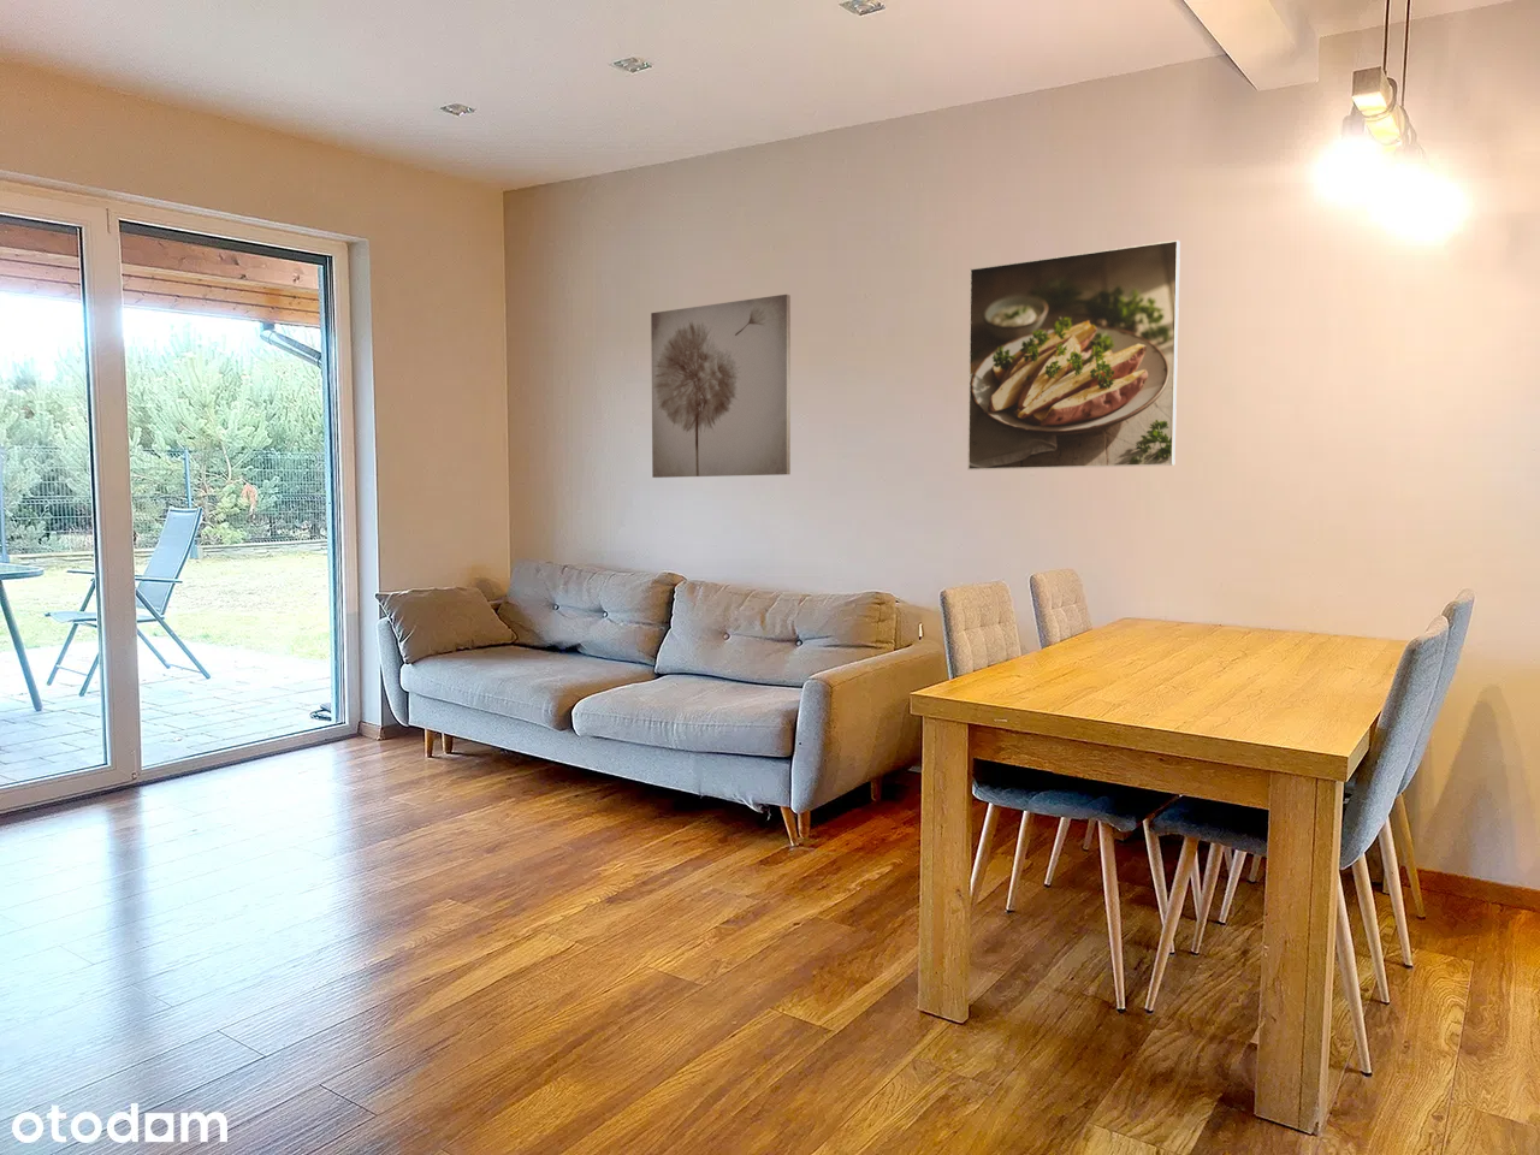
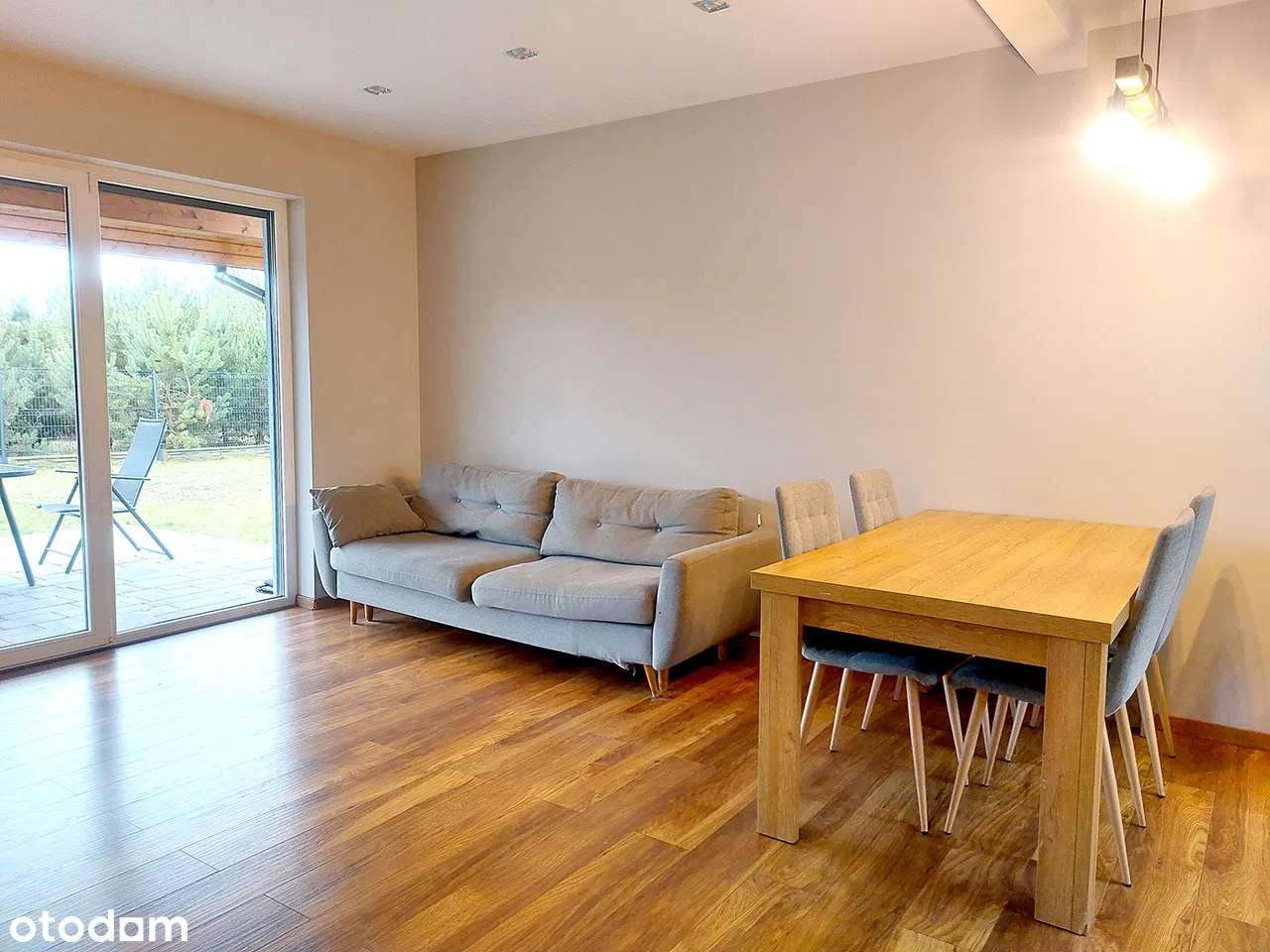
- wall art (717, 389)
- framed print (1067, 362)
